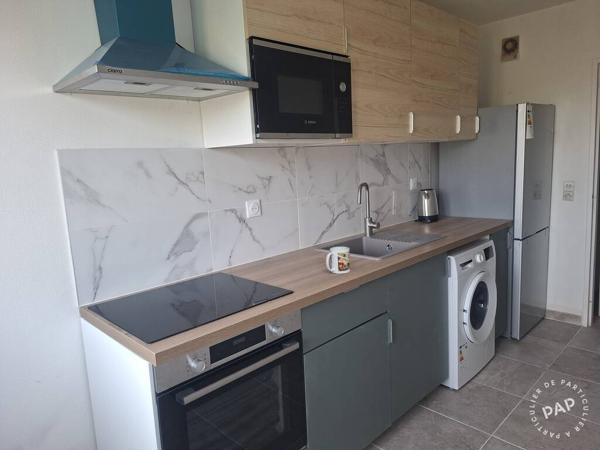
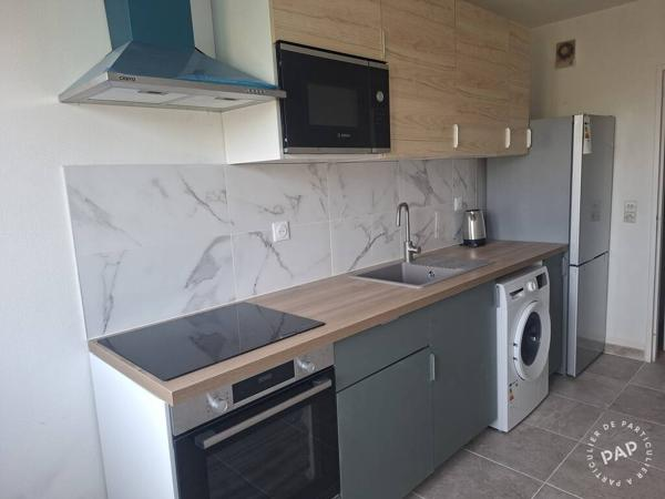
- mug (337, 260)
